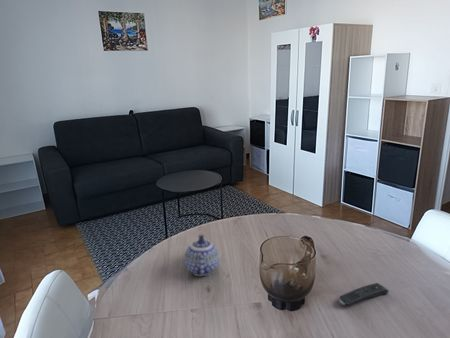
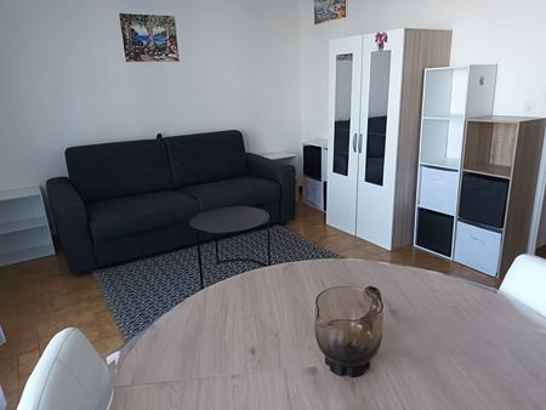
- teapot (201, 254)
- remote control (362, 294)
